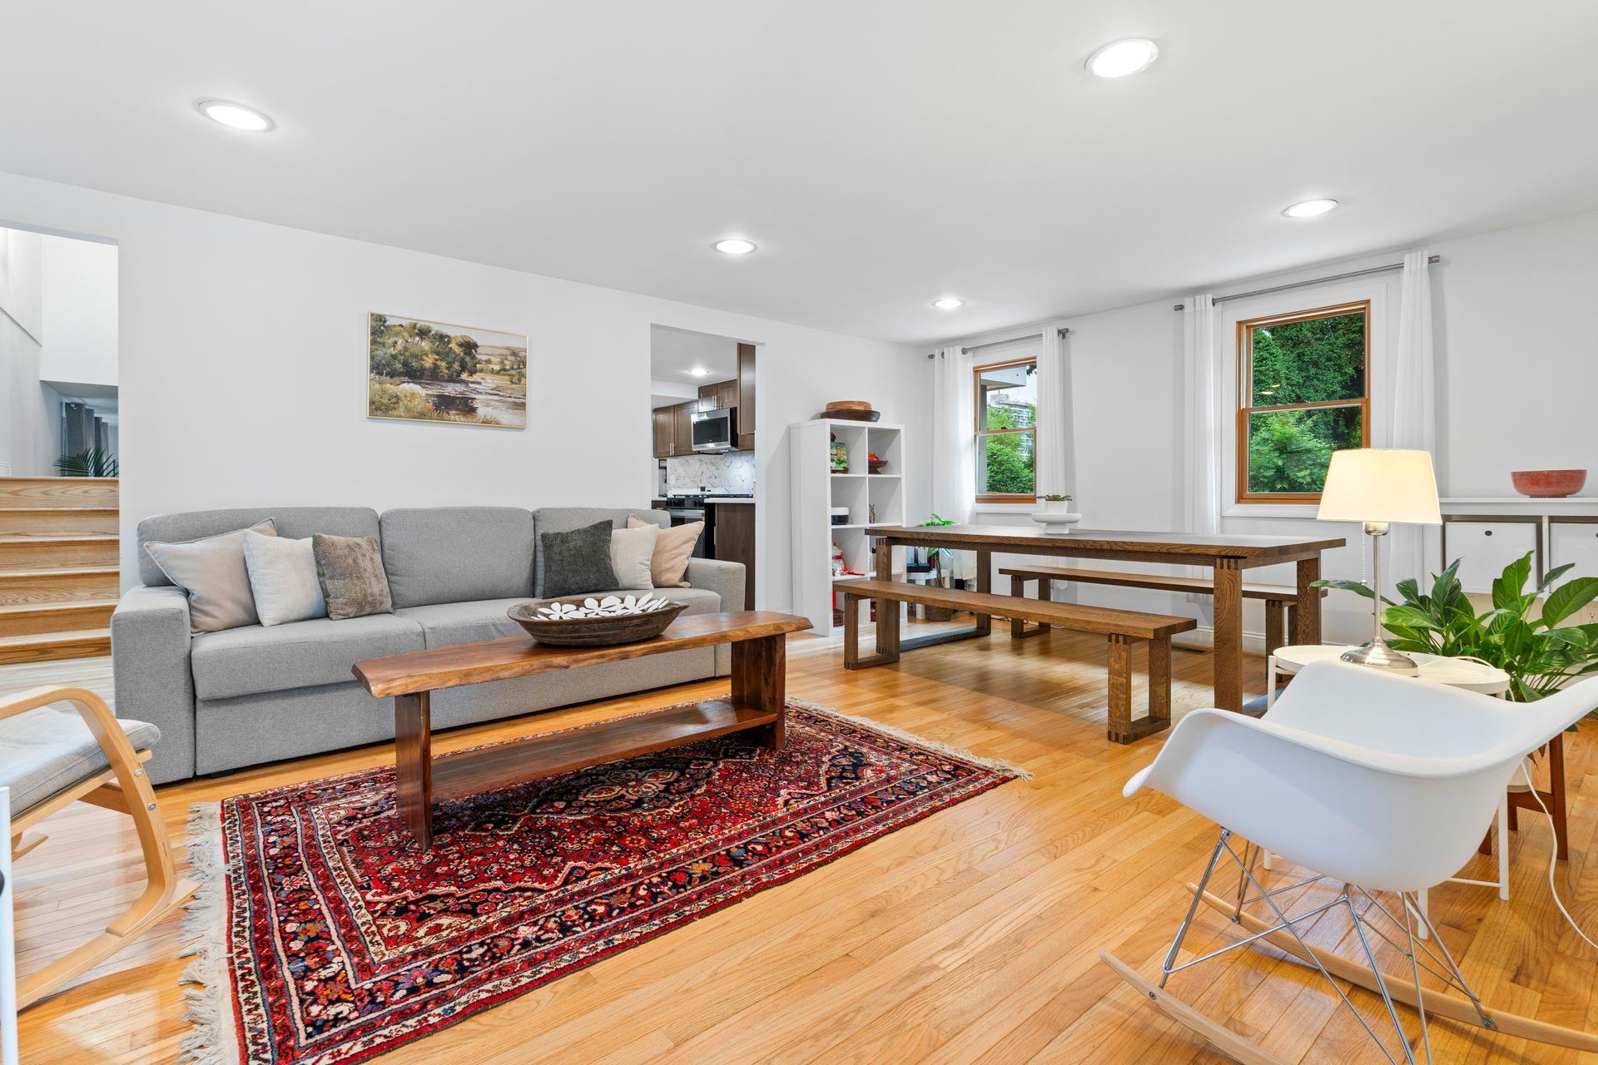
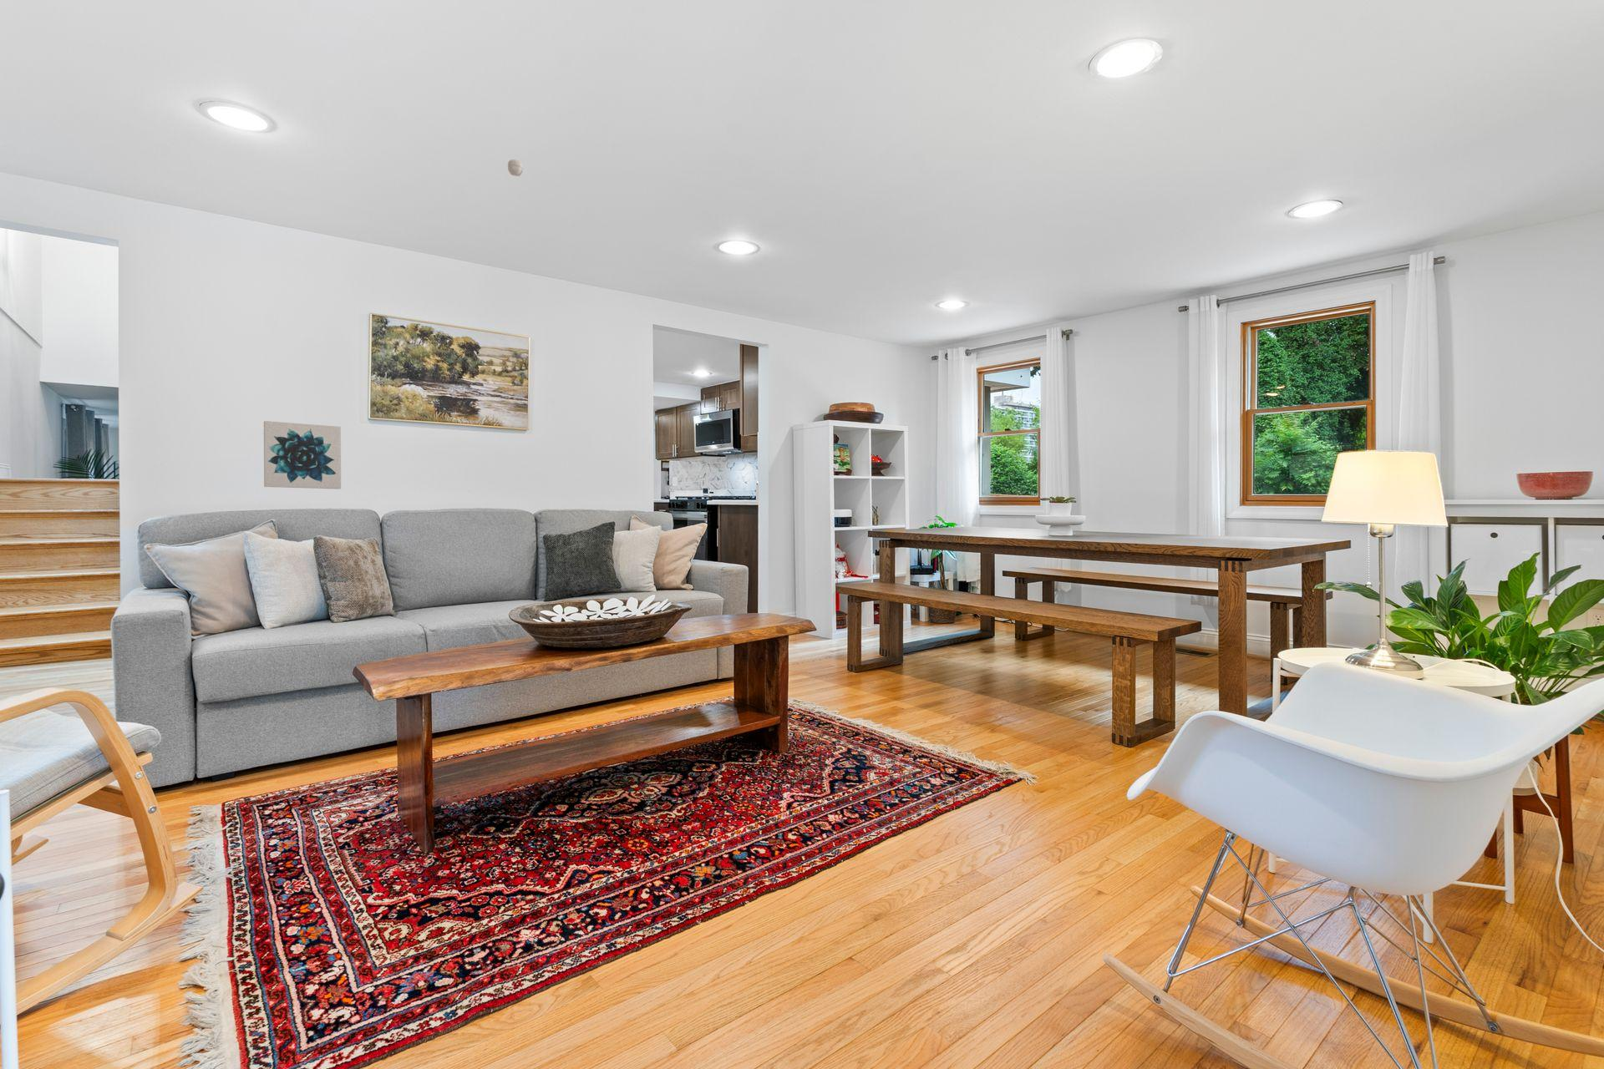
+ smoke detector (514, 169)
+ wall art (303, 456)
